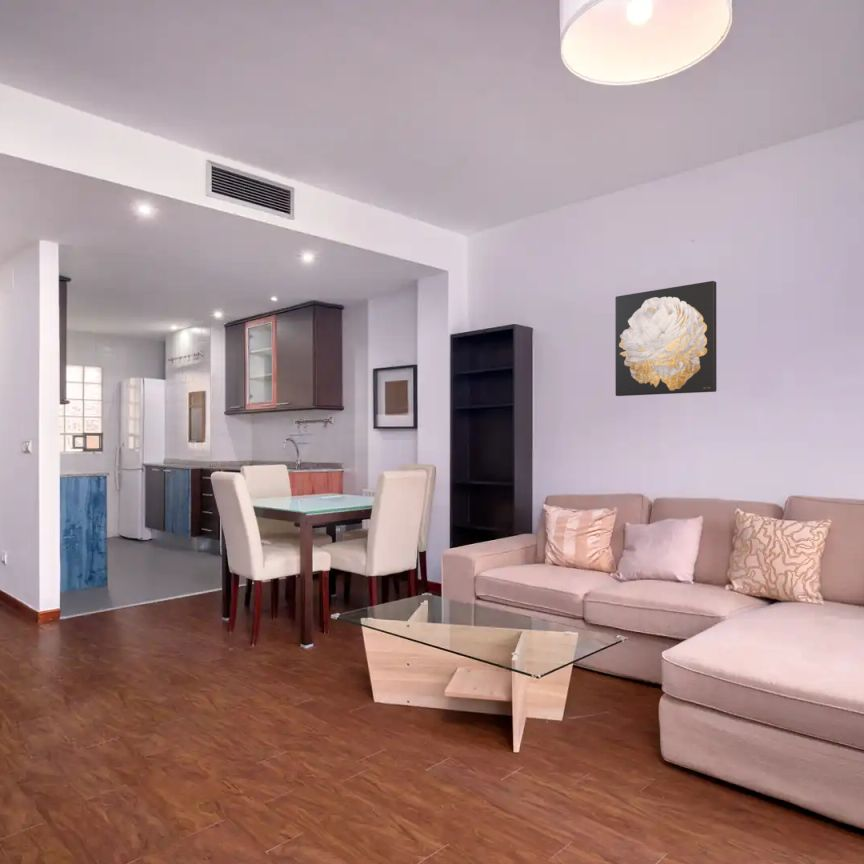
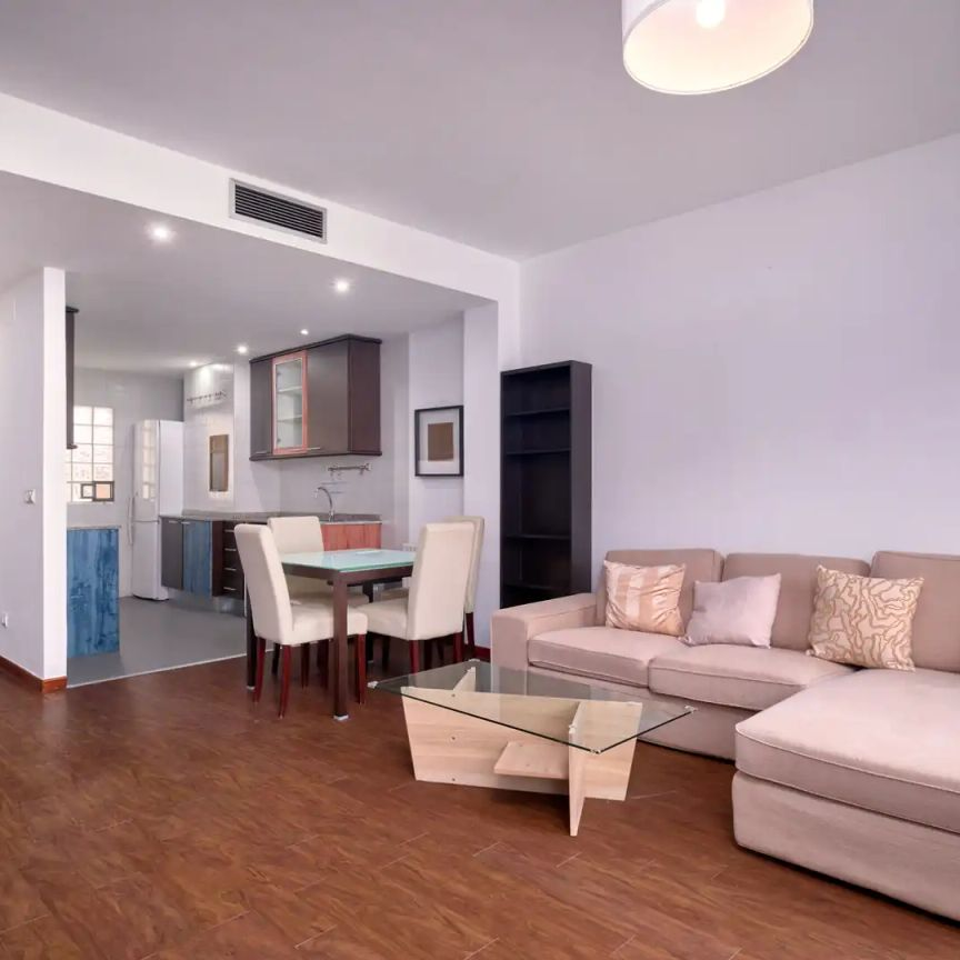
- wall art (663, 341)
